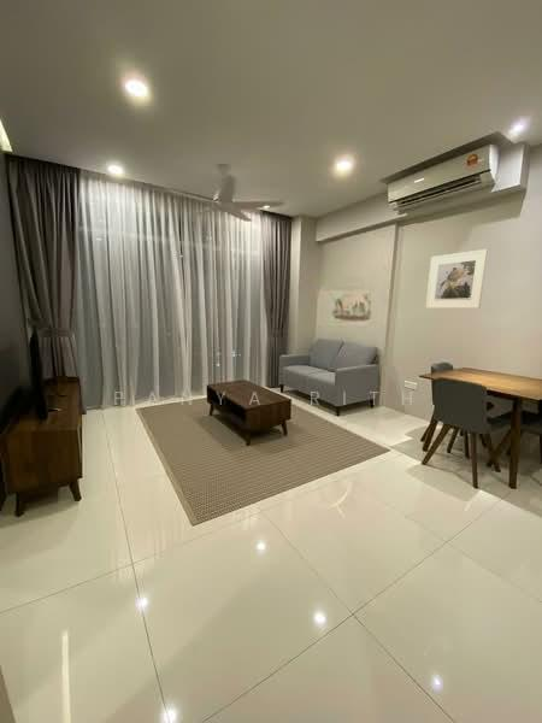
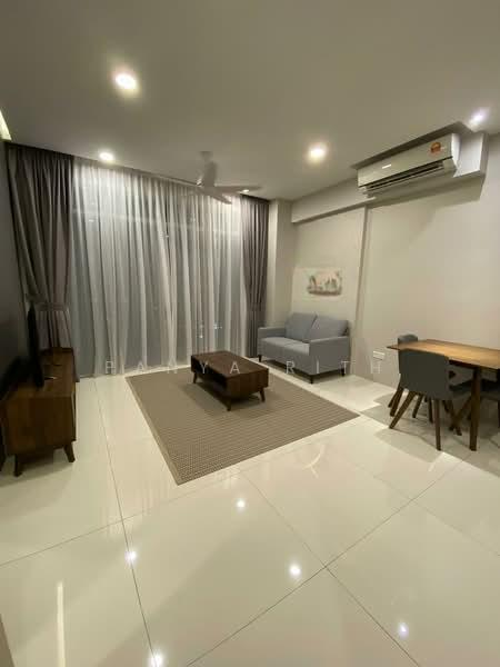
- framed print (454, 281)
